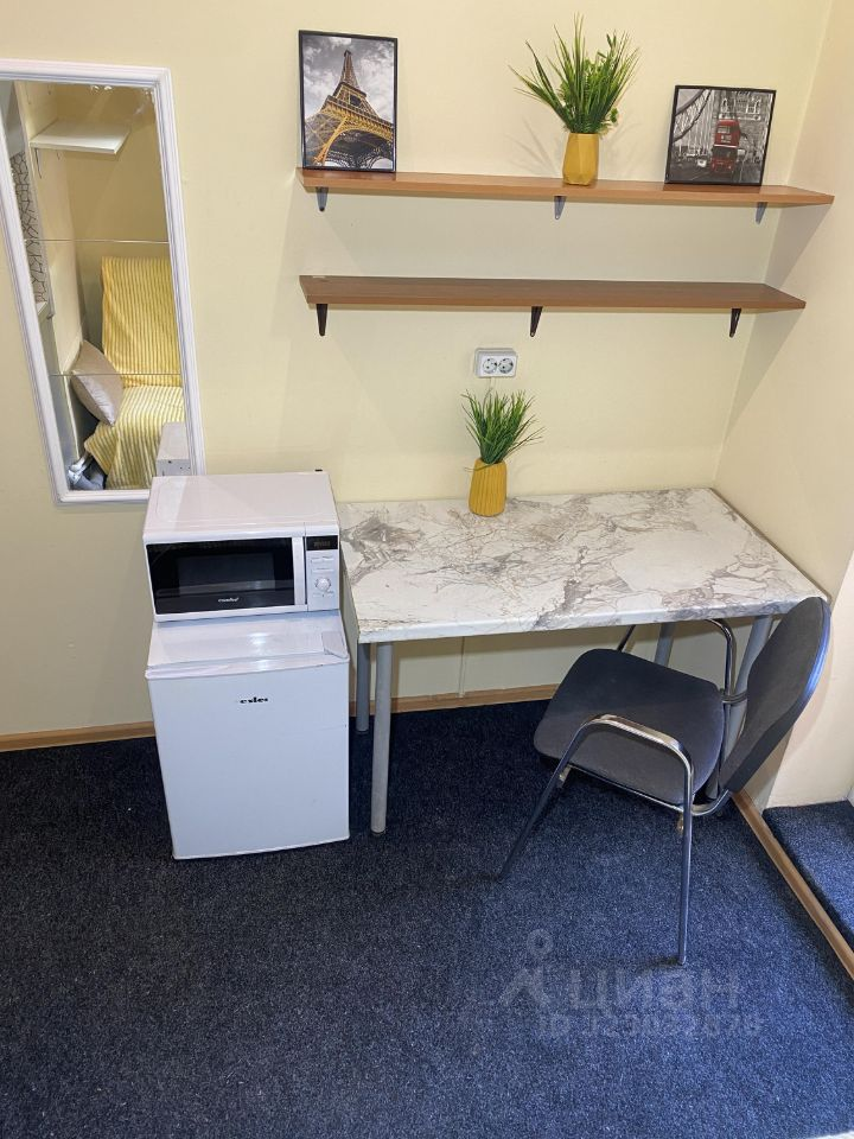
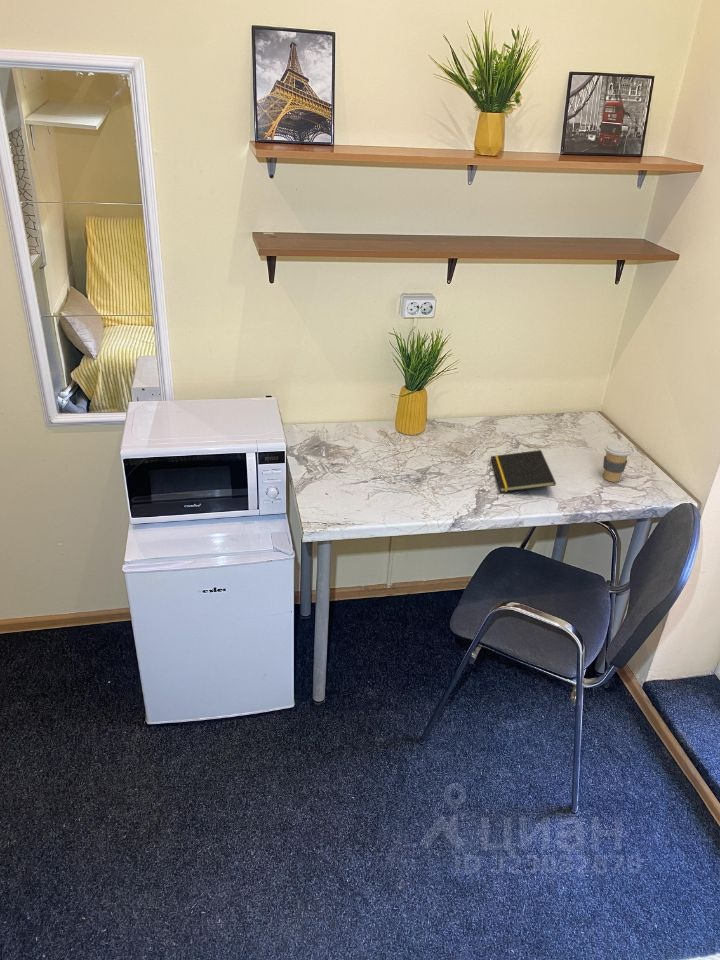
+ coffee cup (615, 462)
+ notepad (521, 470)
